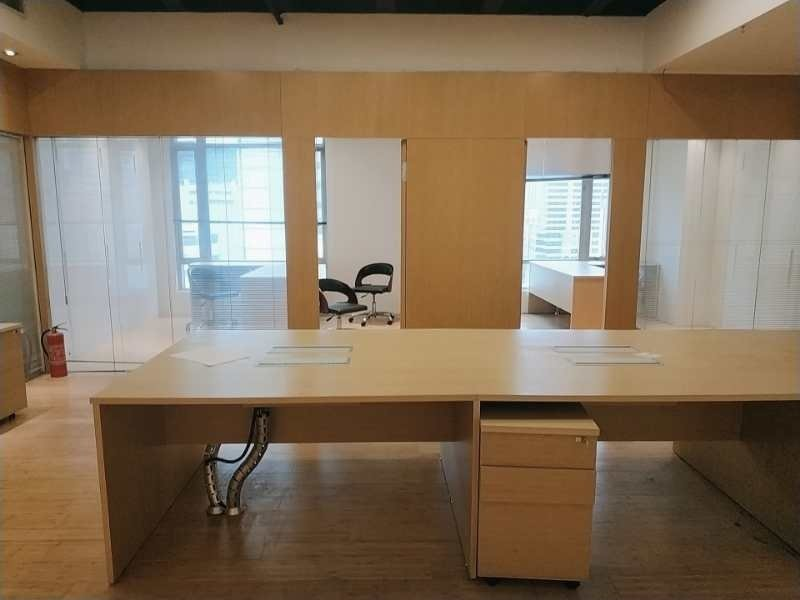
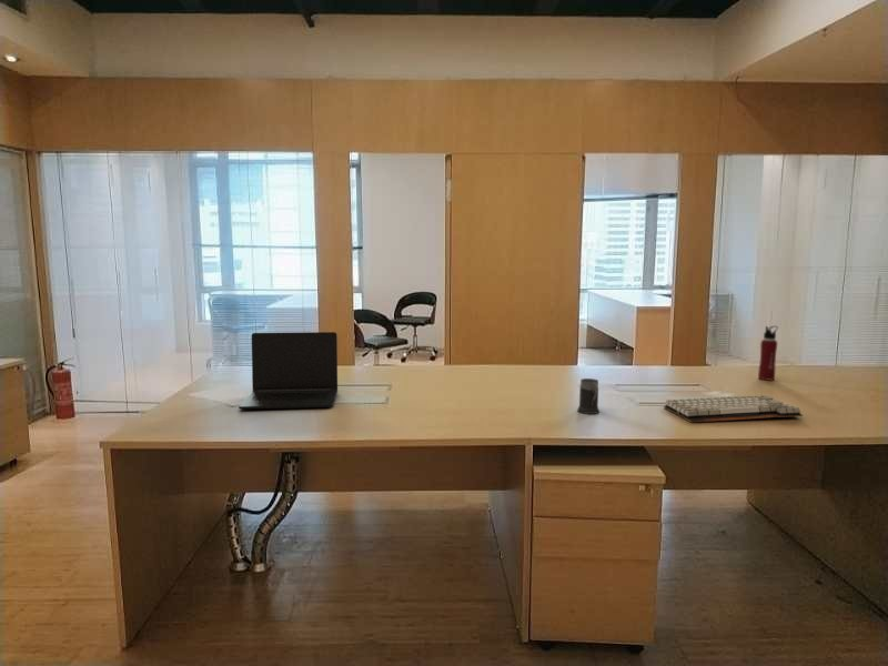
+ keyboard (729, 406)
+ water bottle (768, 352)
+ mug (591, 395)
+ laptop (290, 369)
